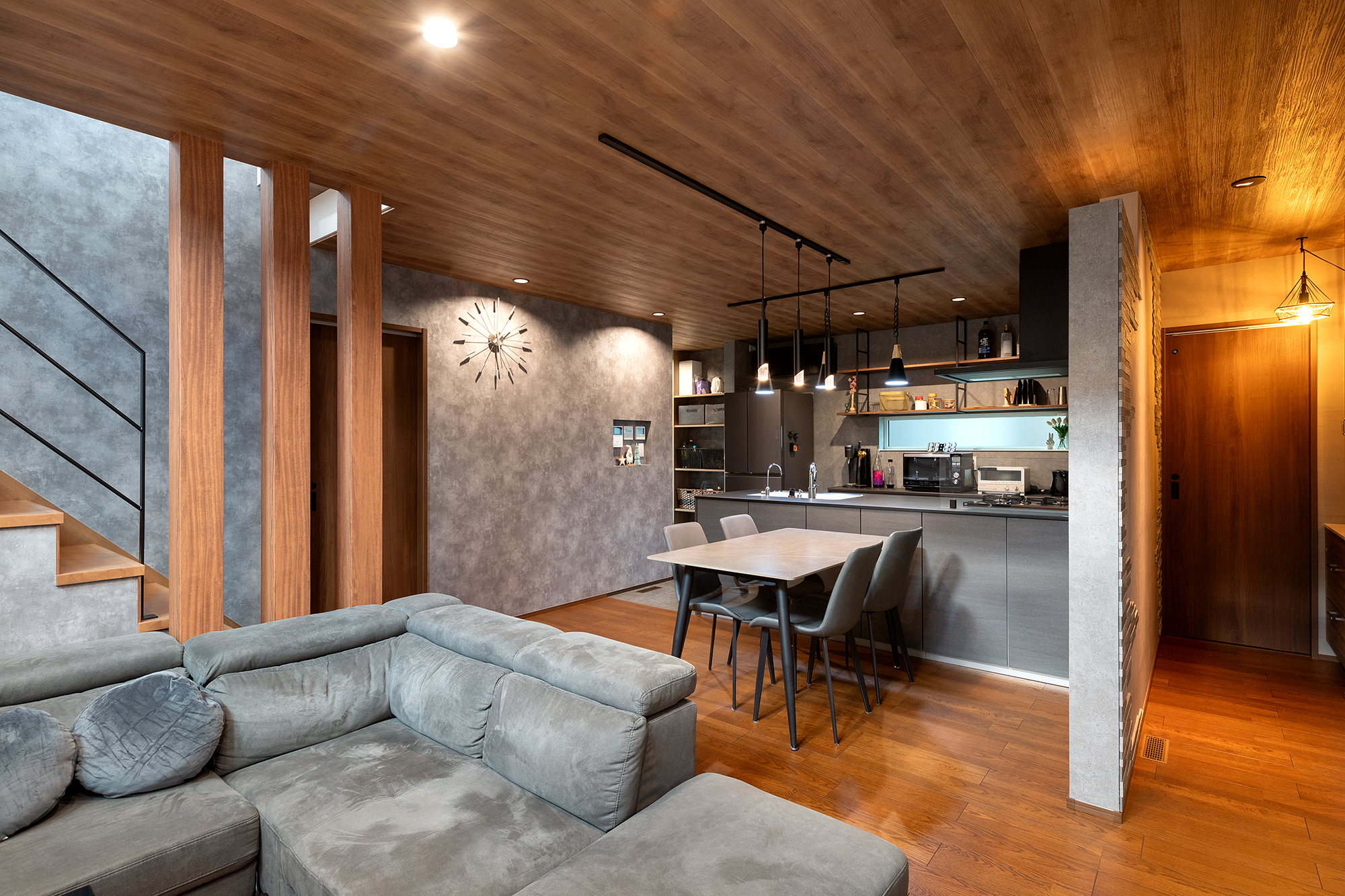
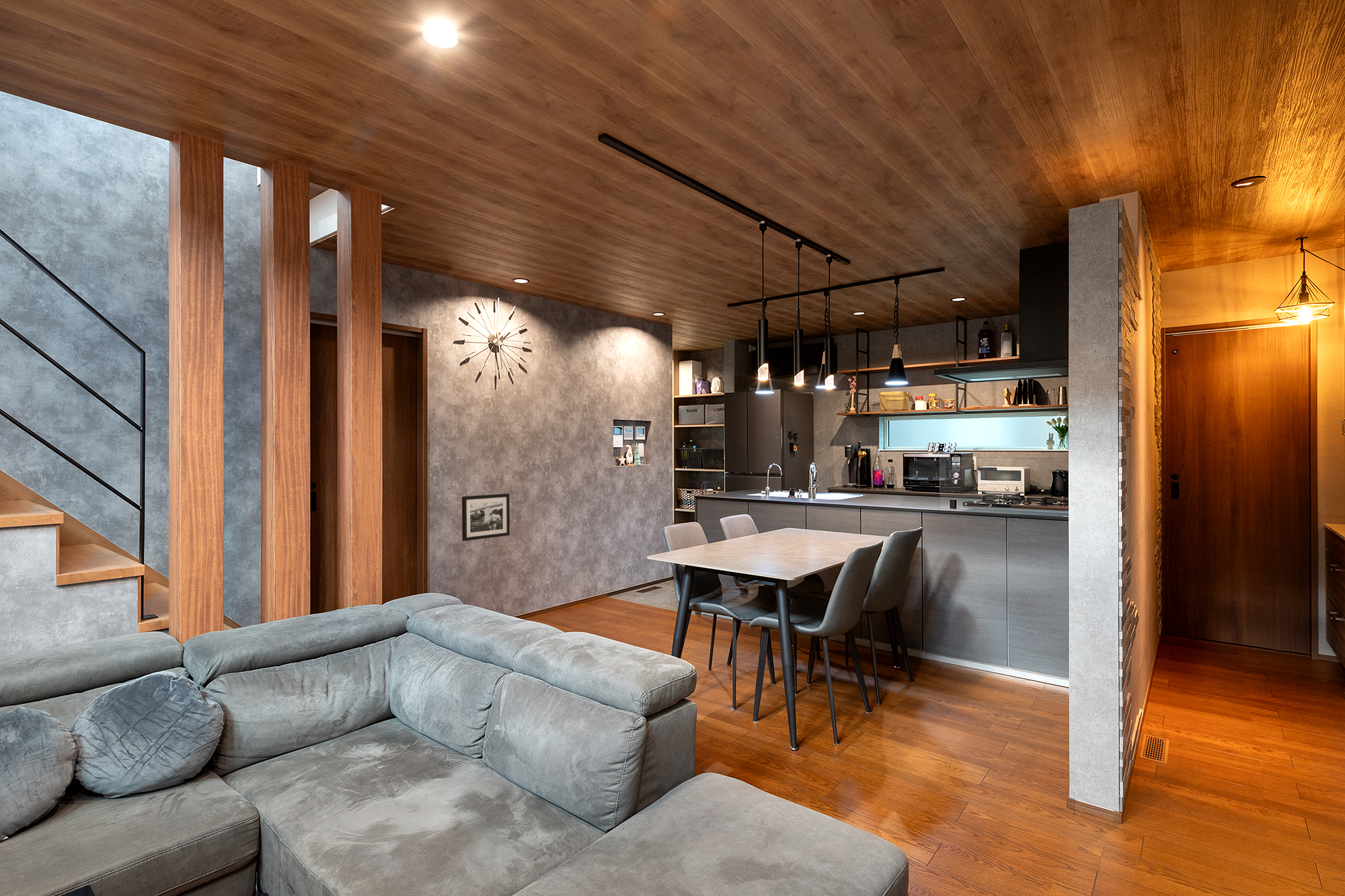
+ picture frame (486, 516)
